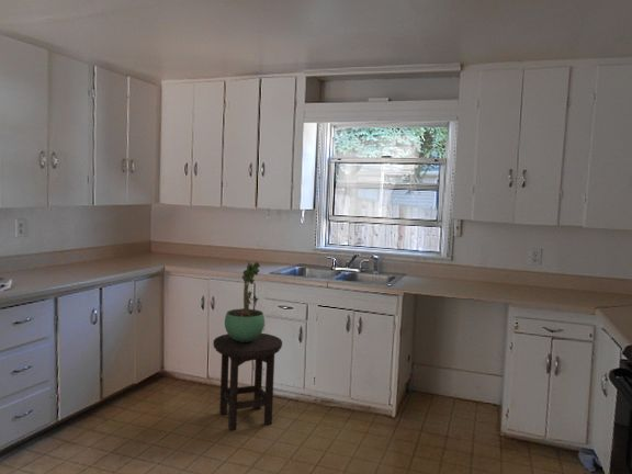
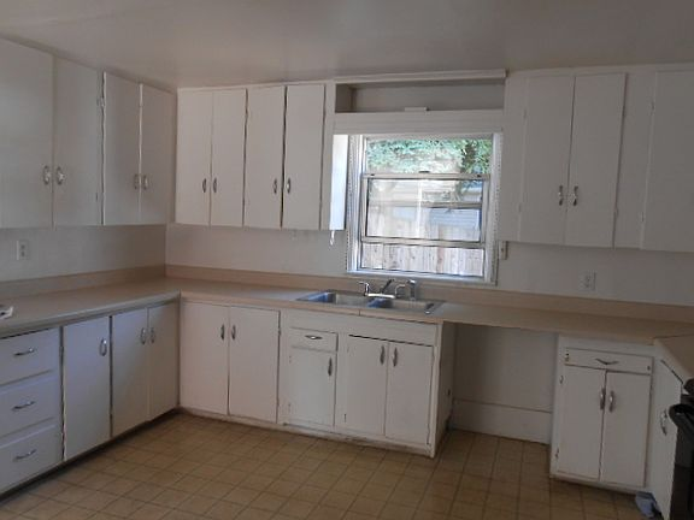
- potted plant (245, 301)
- stool (246, 386)
